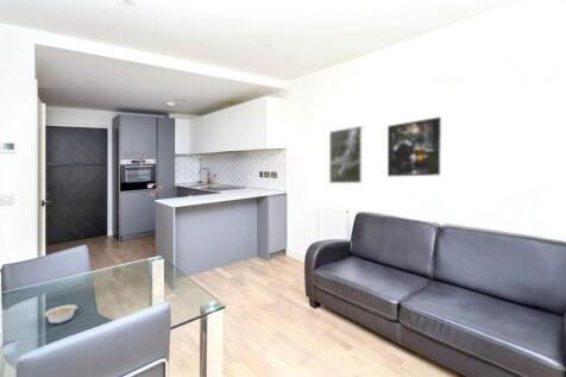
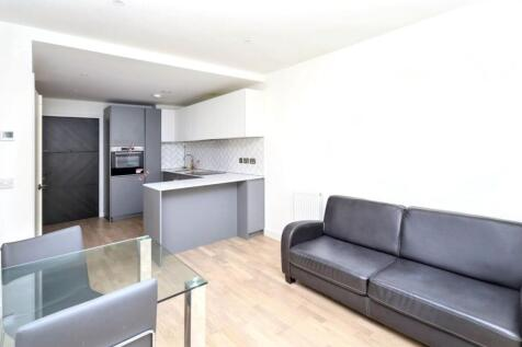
- legume (59, 314)
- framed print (345, 156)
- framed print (411, 149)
